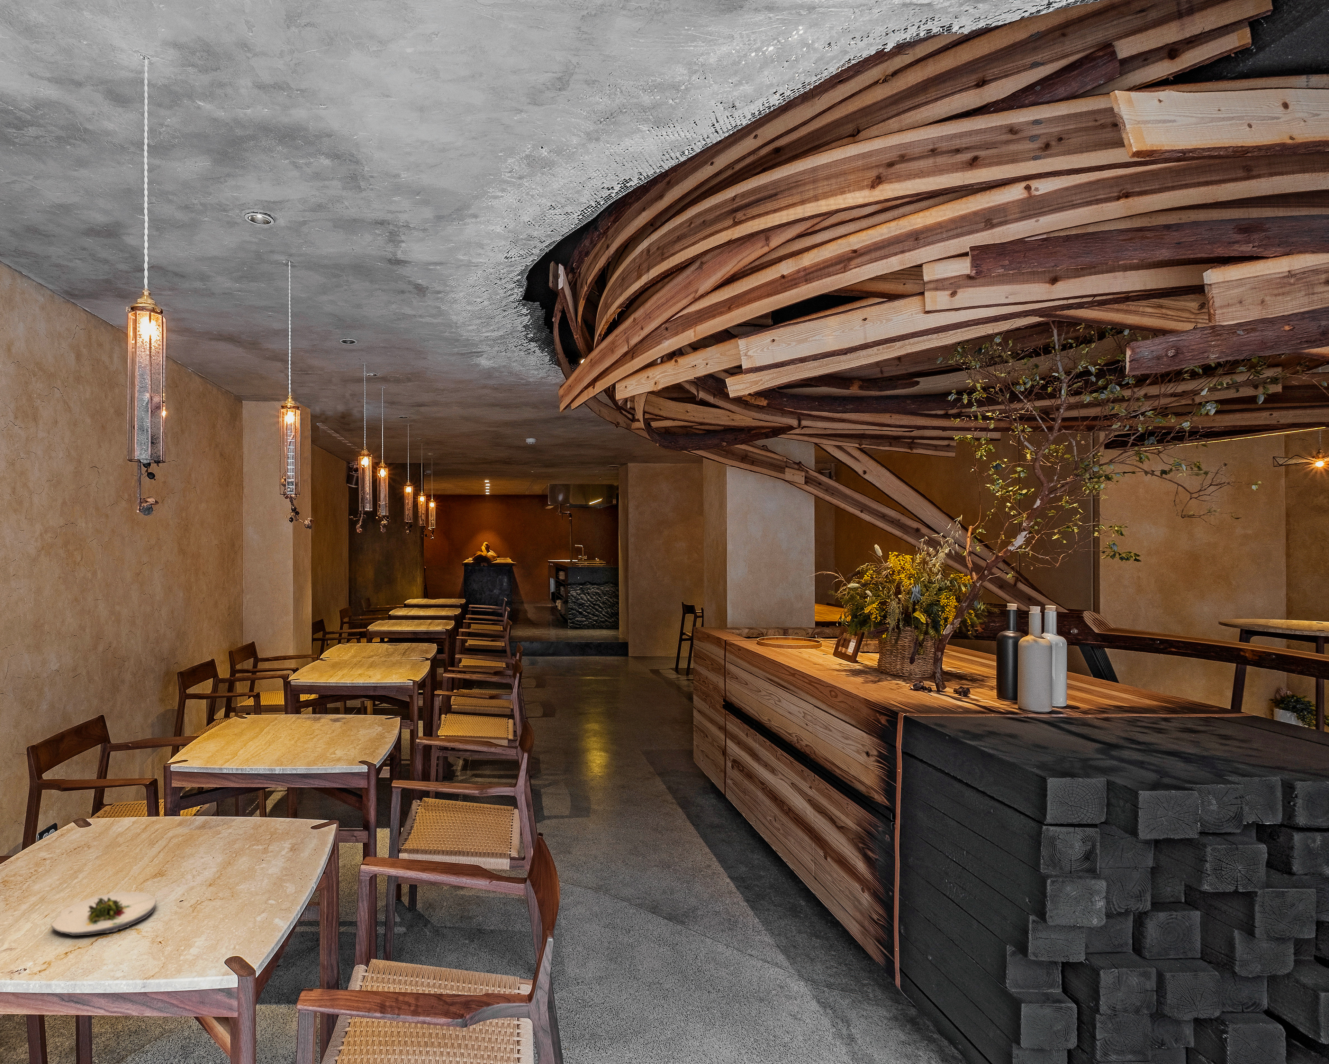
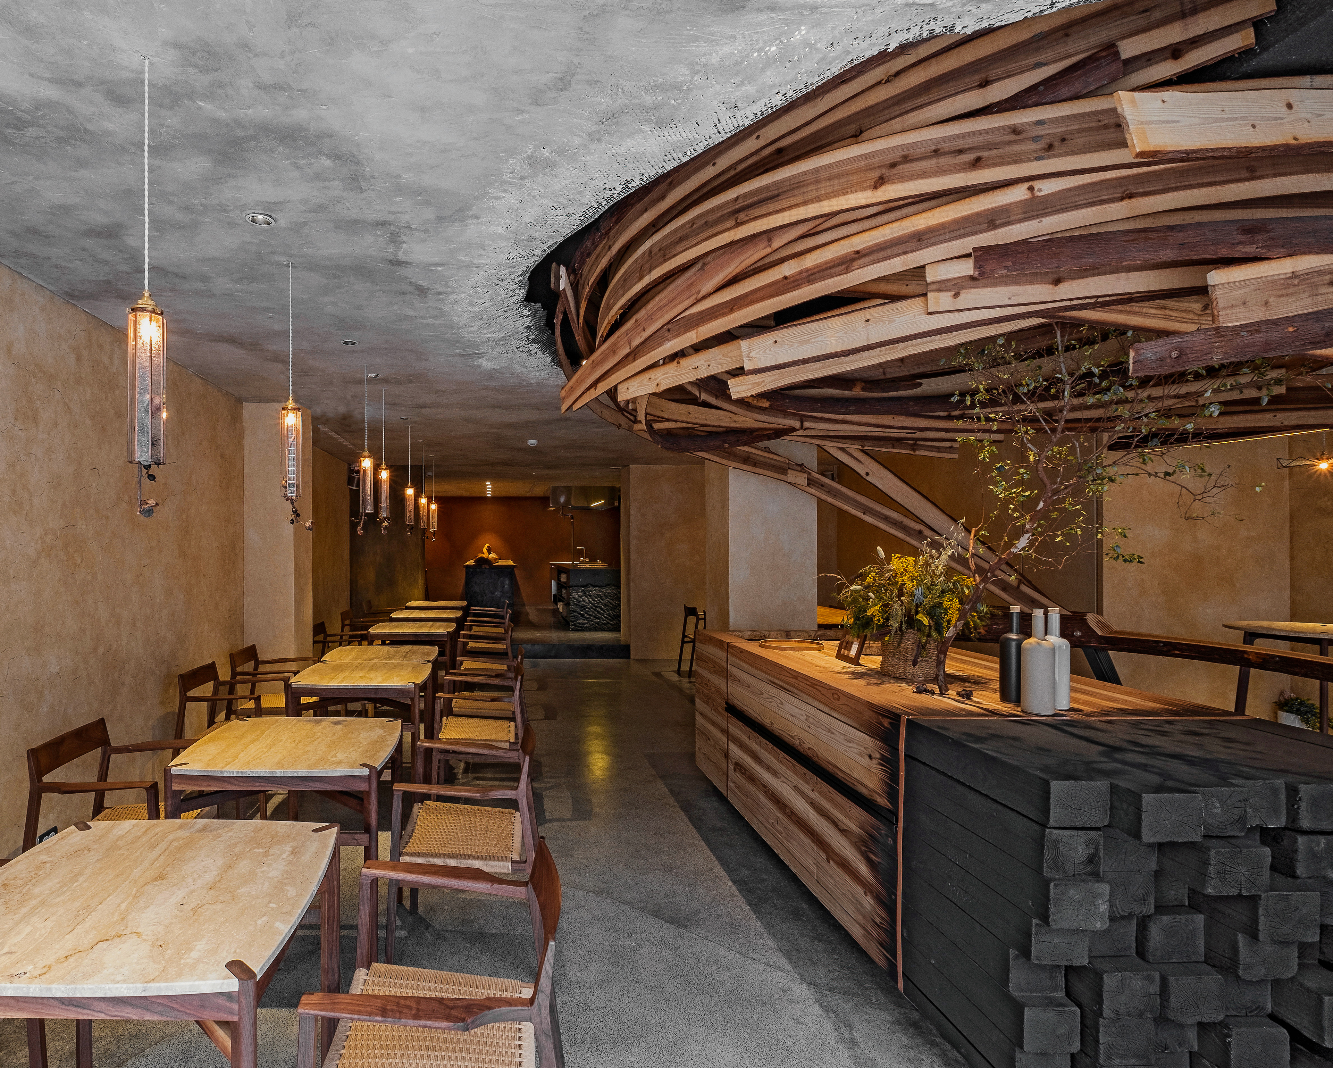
- salad plate (106, 908)
